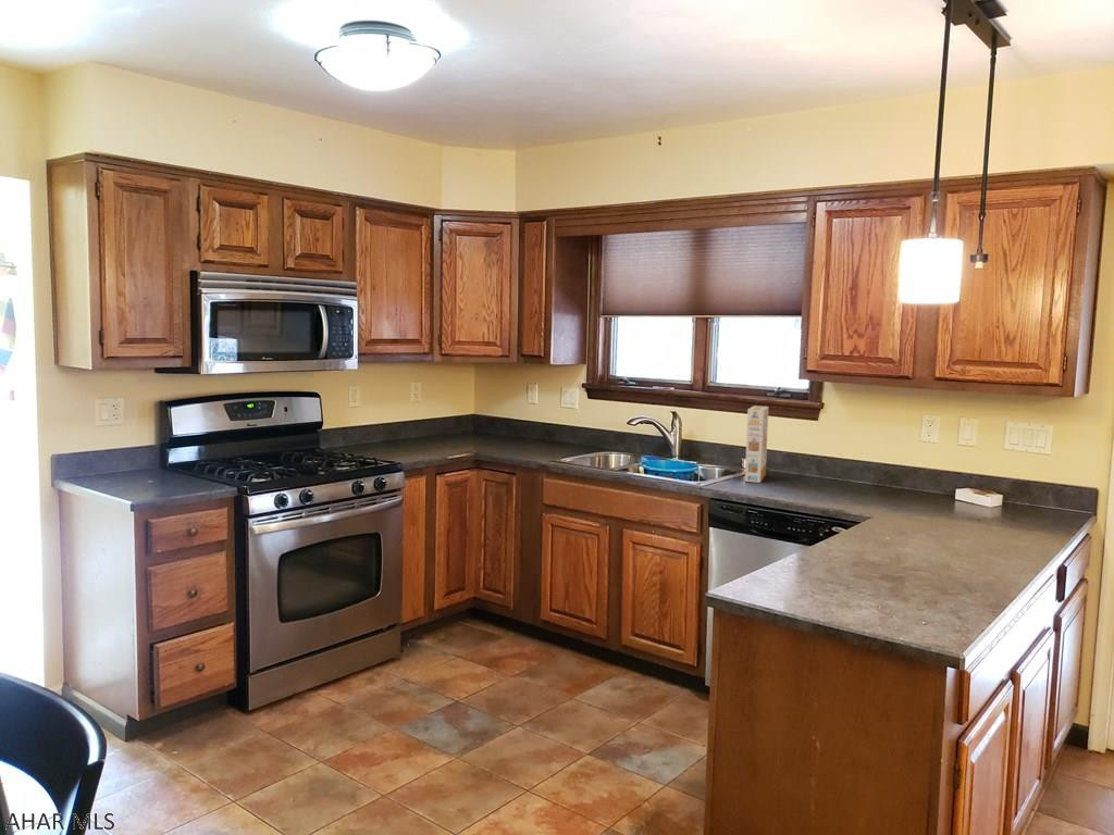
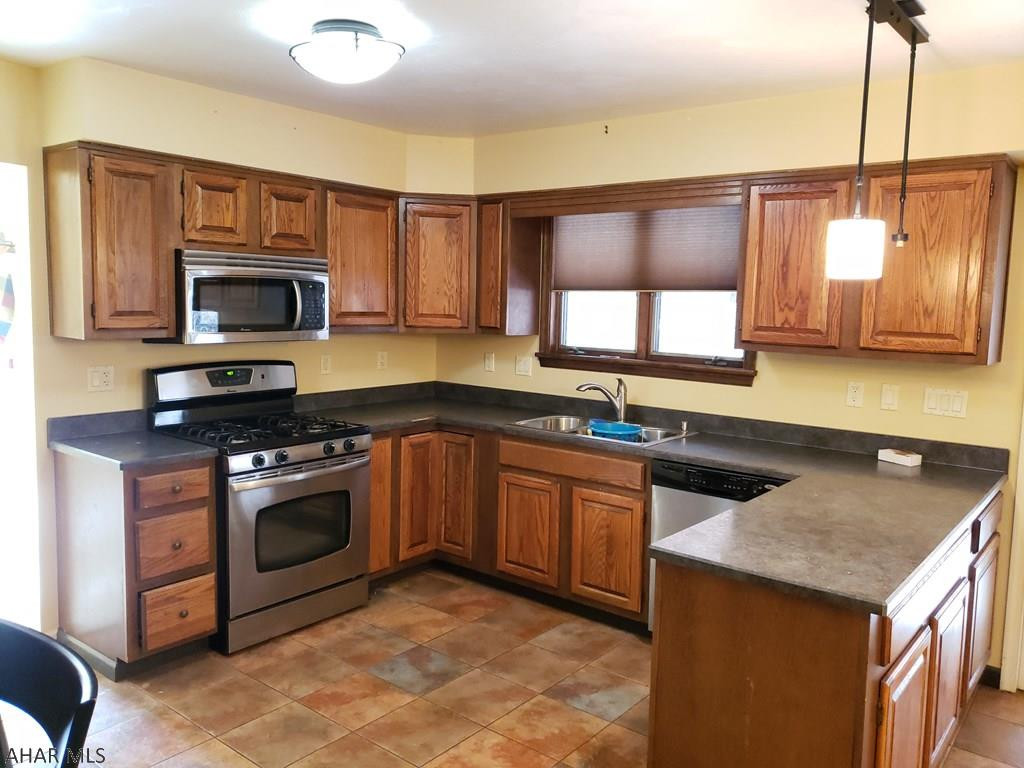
- cereal box (756, 443)
